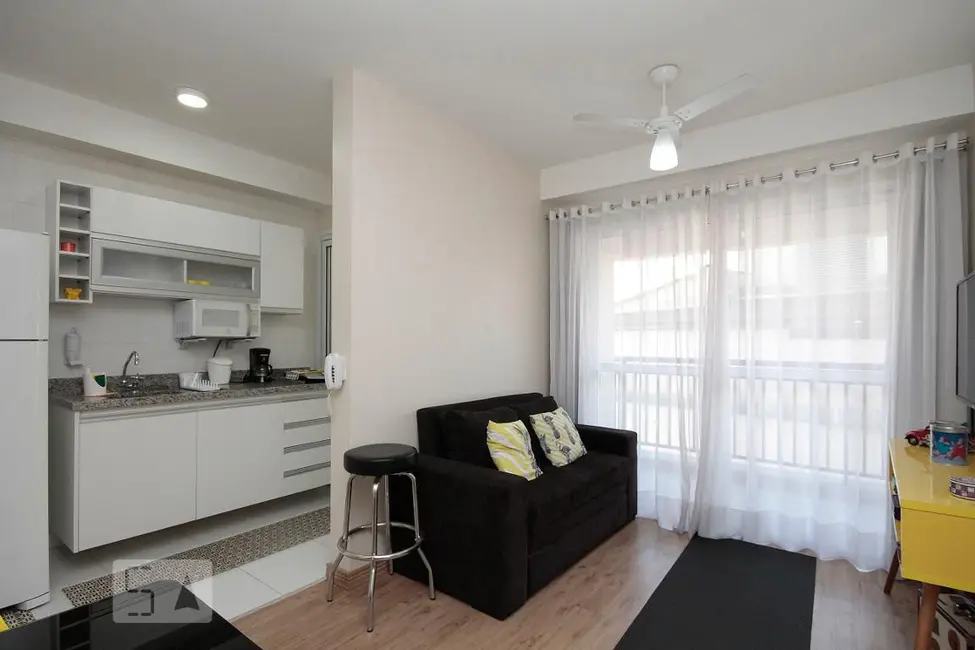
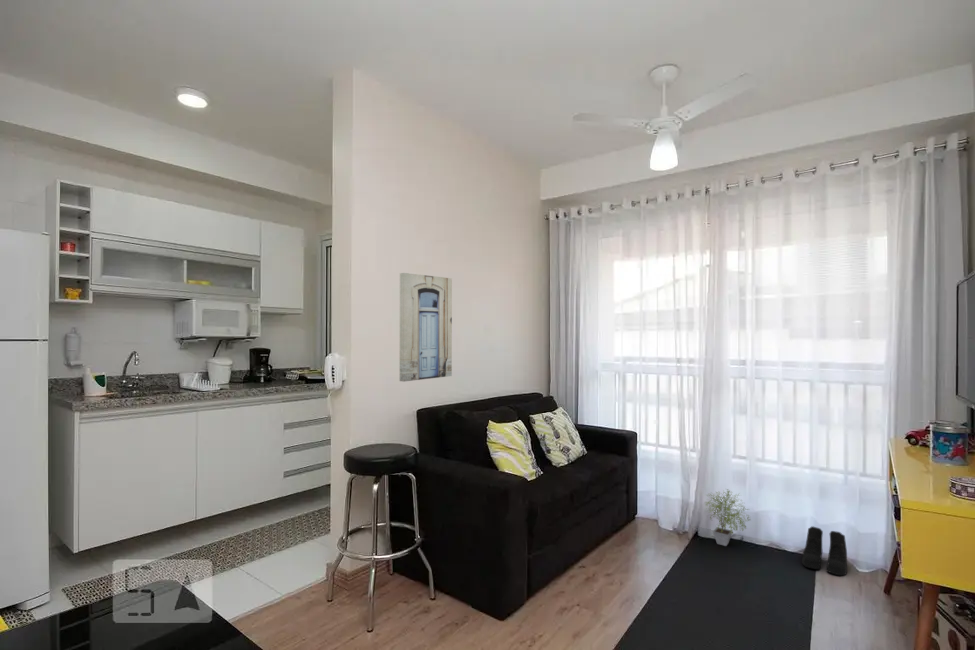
+ wall art (427, 327)
+ boots (821, 547)
+ potted plant (727, 514)
